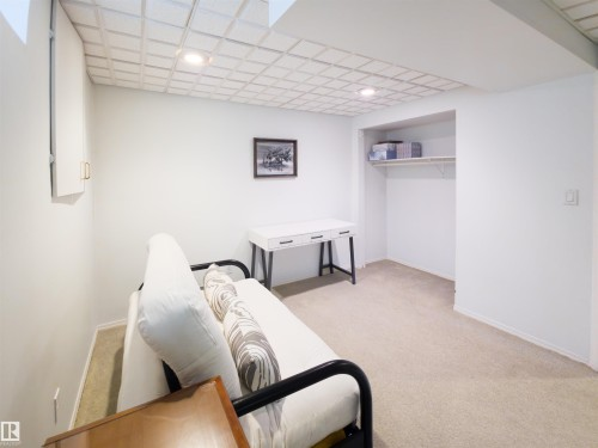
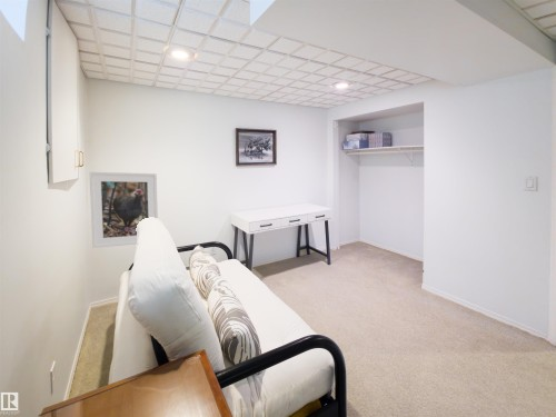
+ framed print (126, 209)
